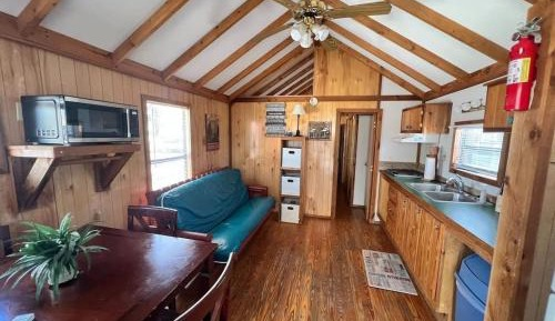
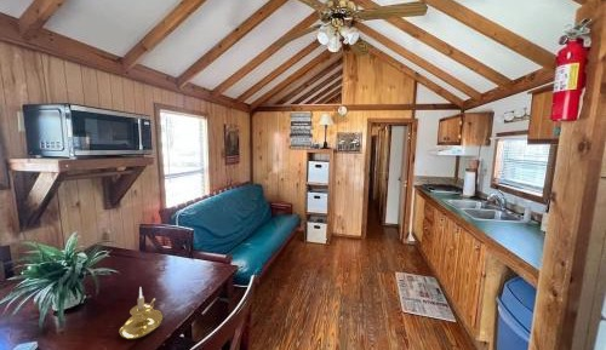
+ candle holder (142, 304)
